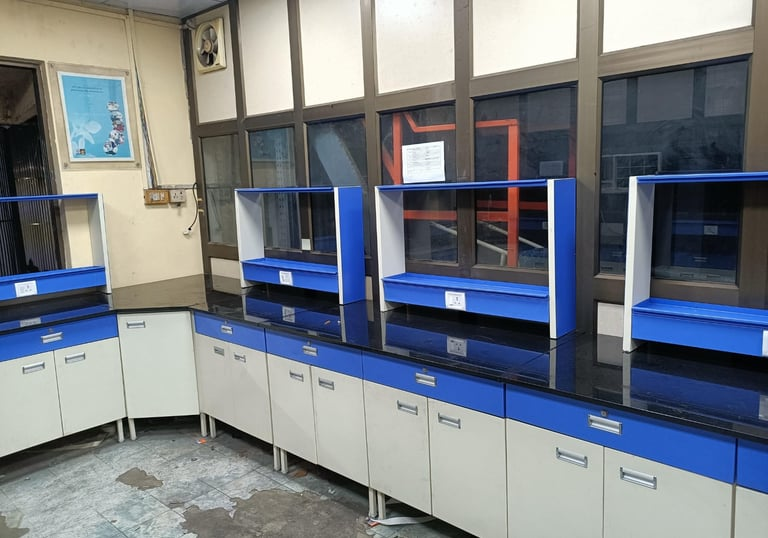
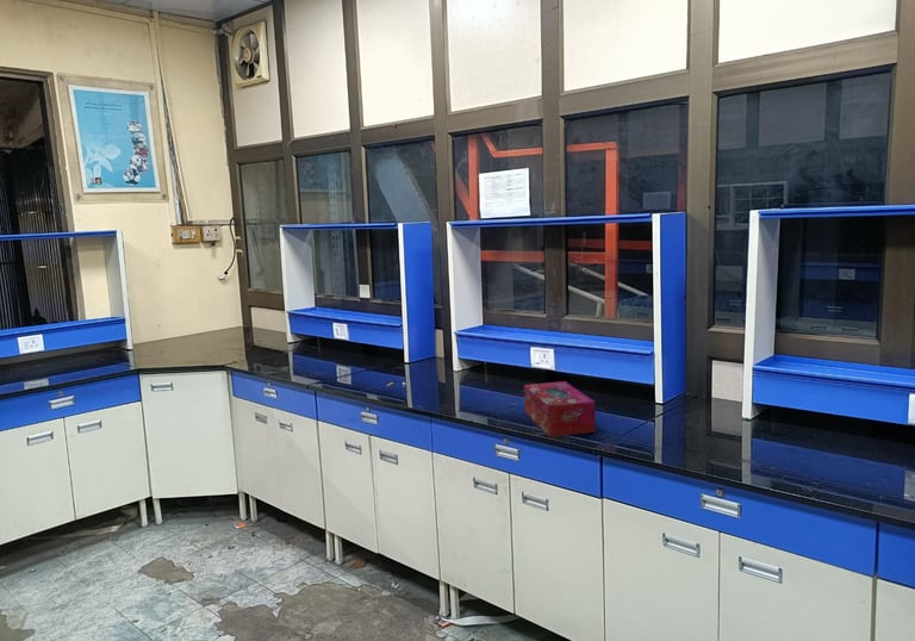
+ tissue box (558, 406)
